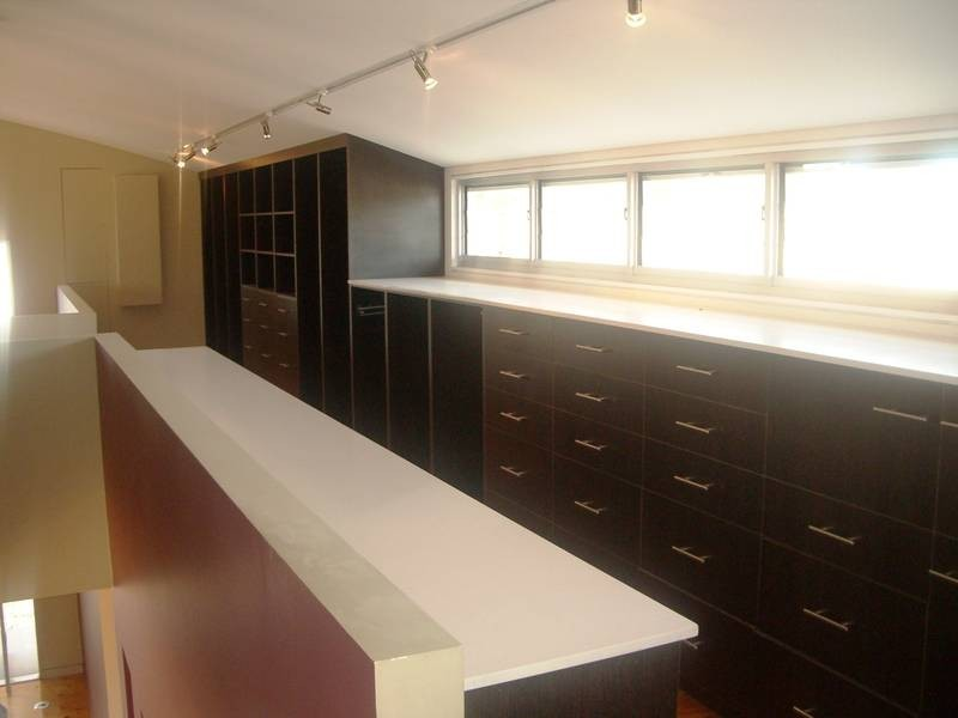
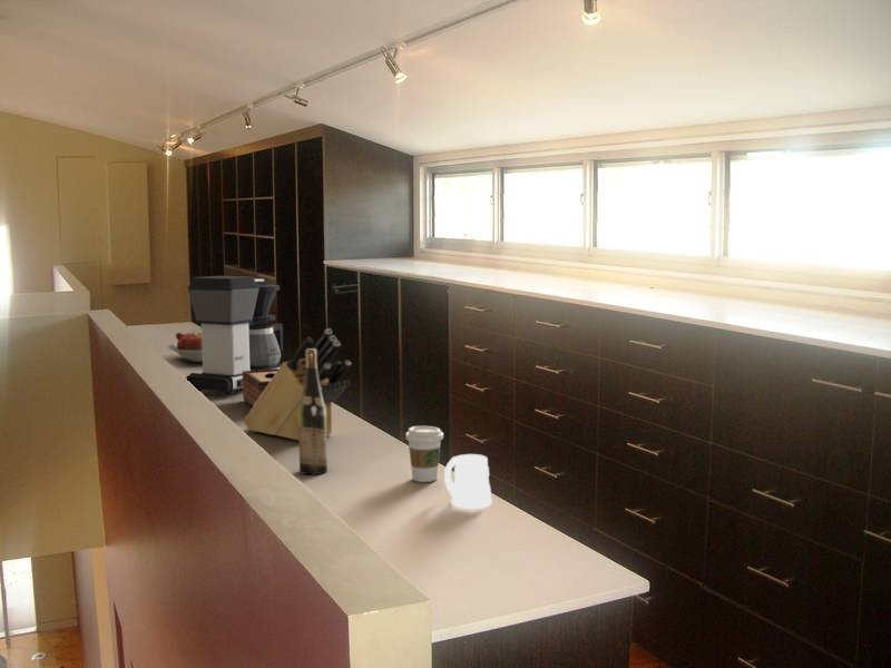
+ wine bottle (312, 410)
+ tissue box (267, 384)
+ coffee cup (424, 453)
+ knife block (296, 381)
+ fruit bowl (200, 342)
+ coffee maker (245, 331)
+ mug (467, 479)
